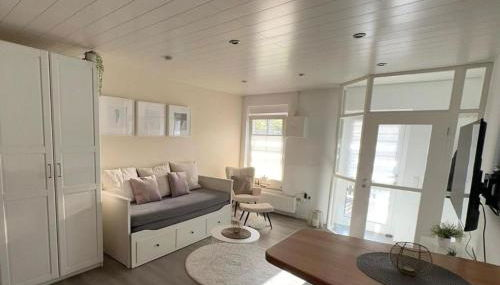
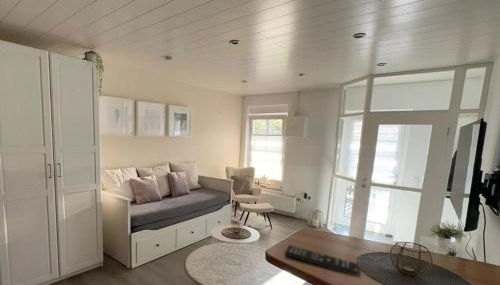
+ remote control (320, 258)
